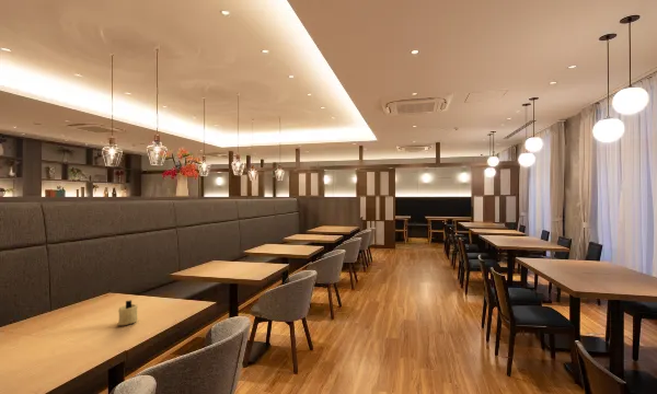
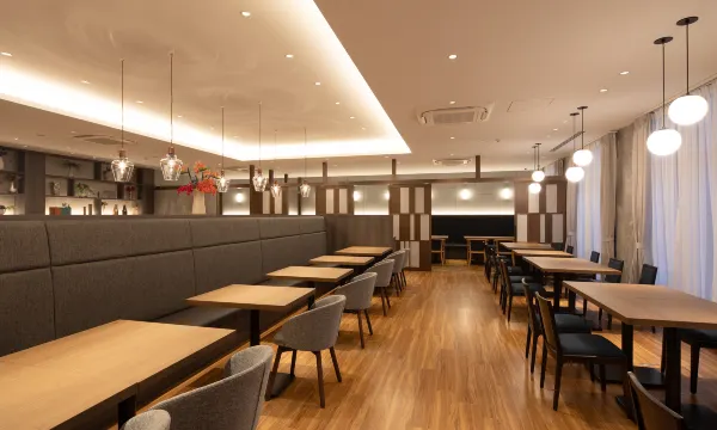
- candle (127, 312)
